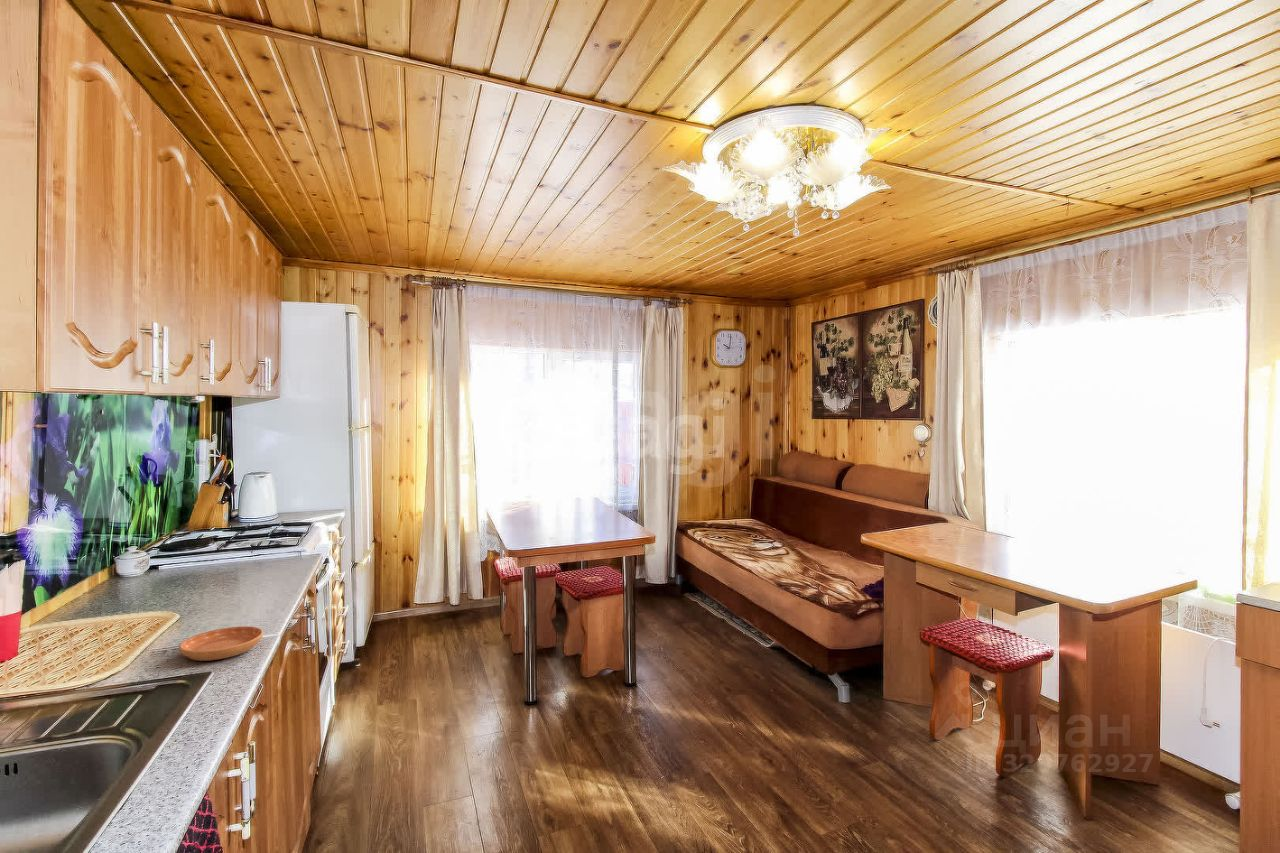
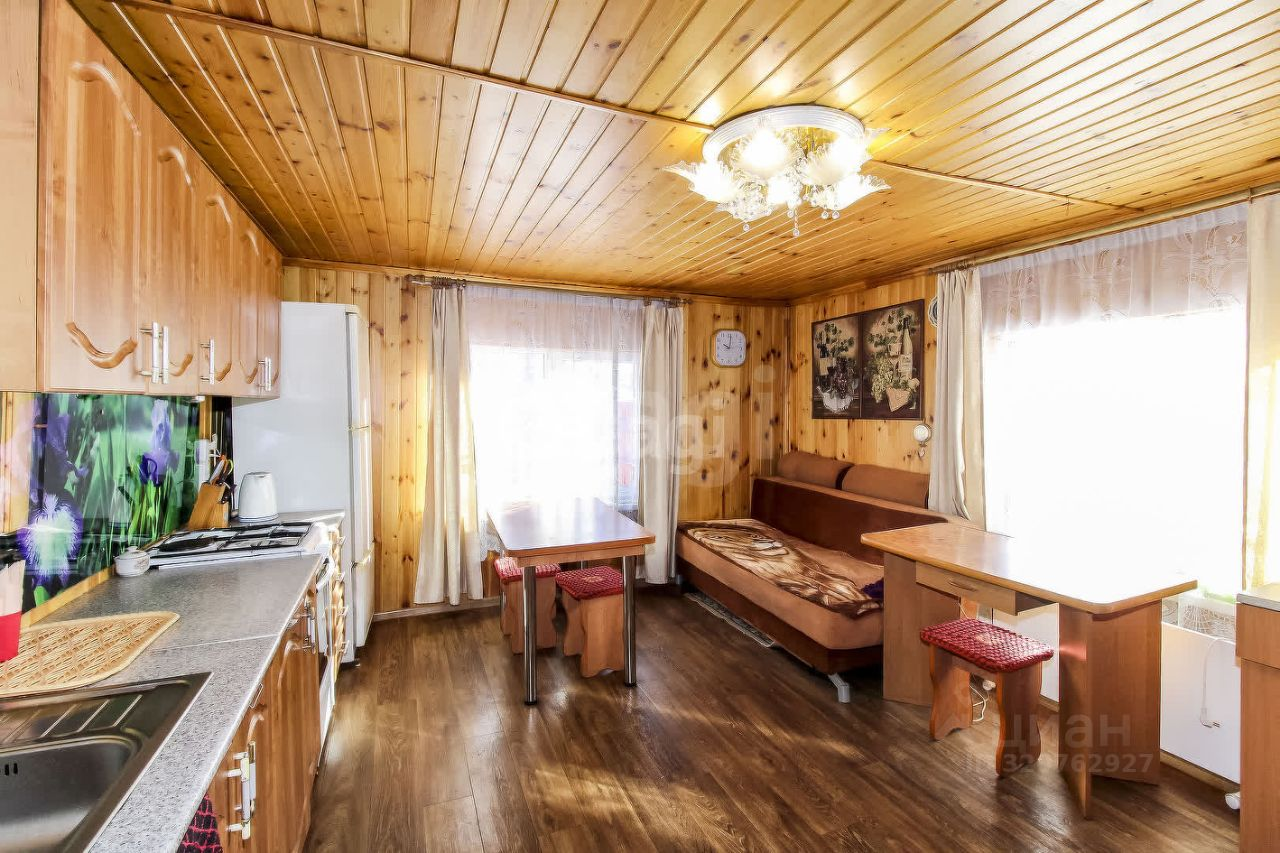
- saucer (222, 644)
